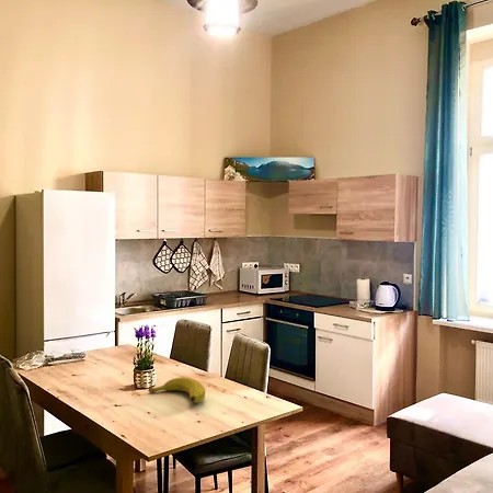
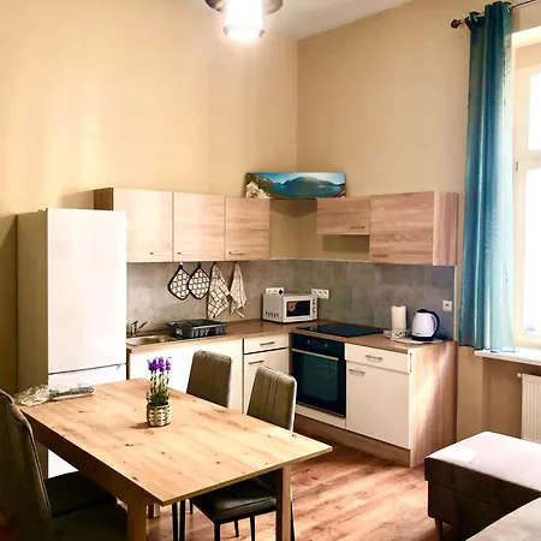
- banana (182, 390)
